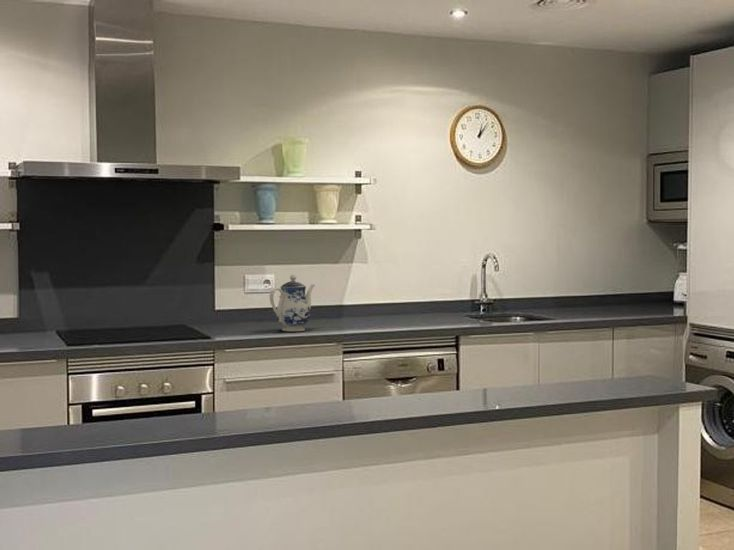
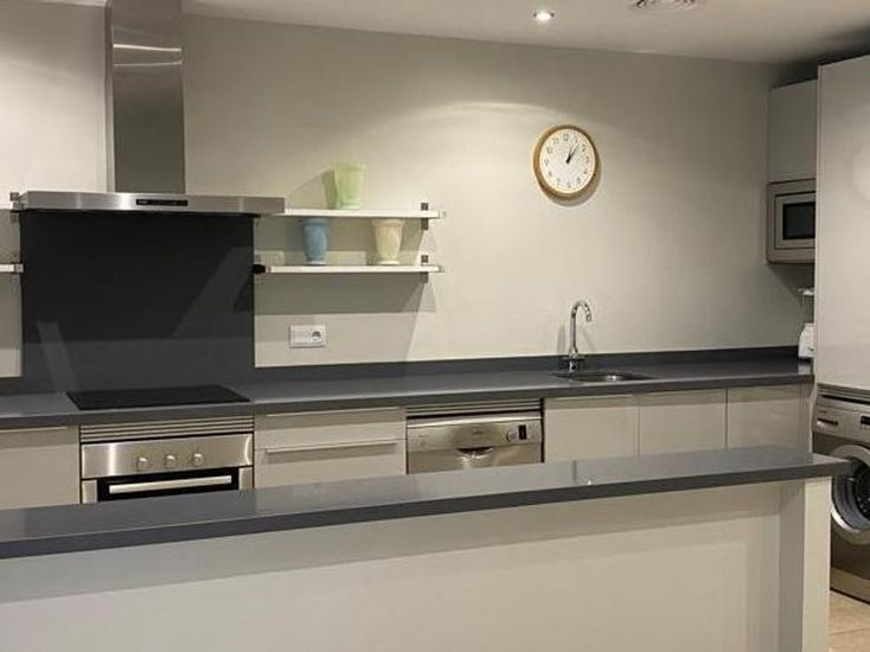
- teapot (293, 302)
